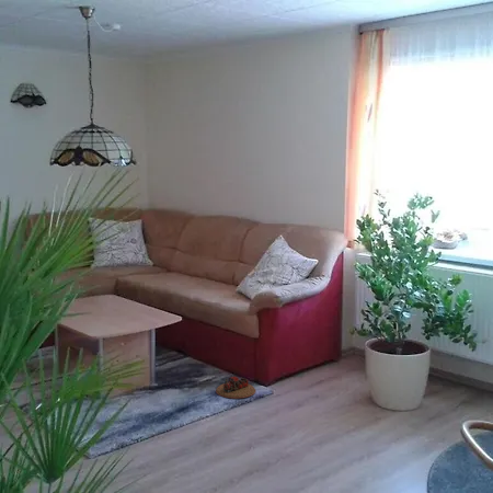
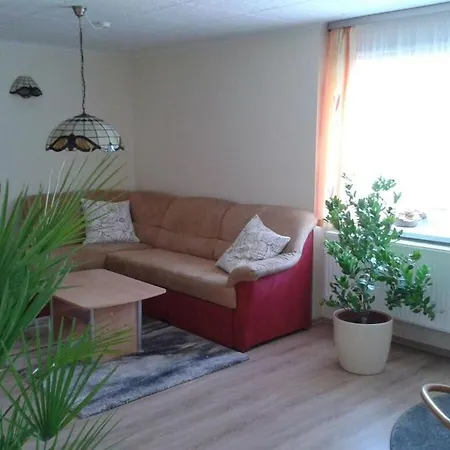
- toy train (236, 382)
